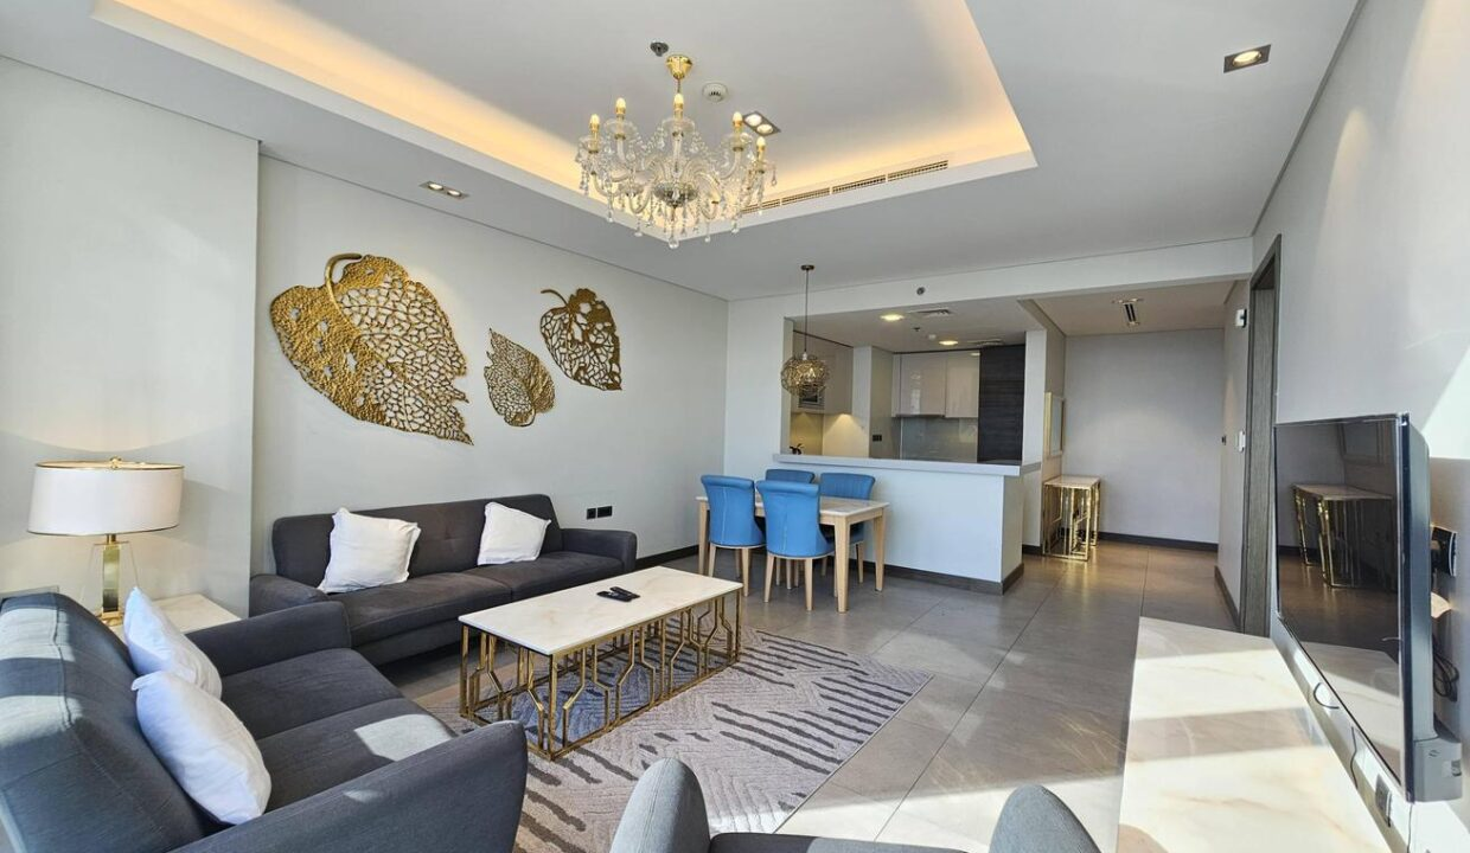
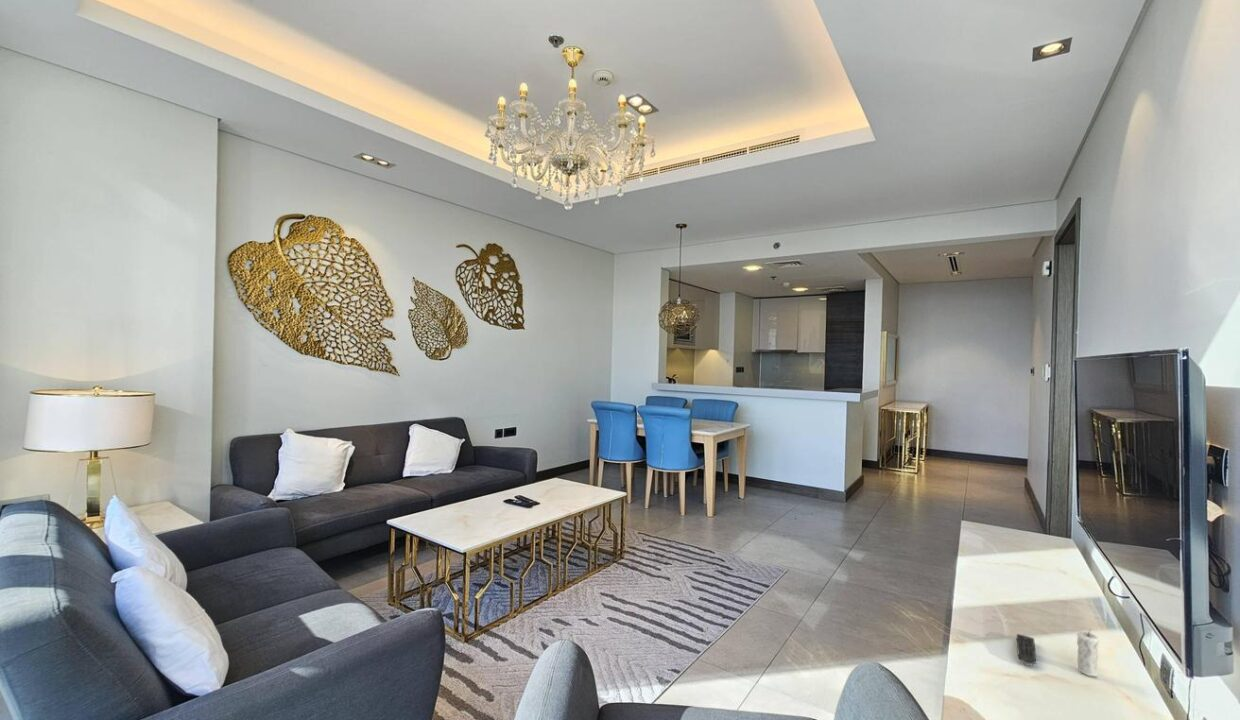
+ remote control (1026, 649)
+ candle (1087, 649)
